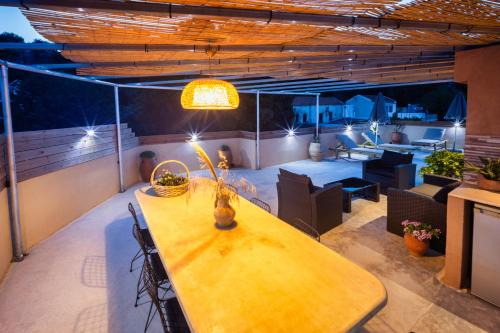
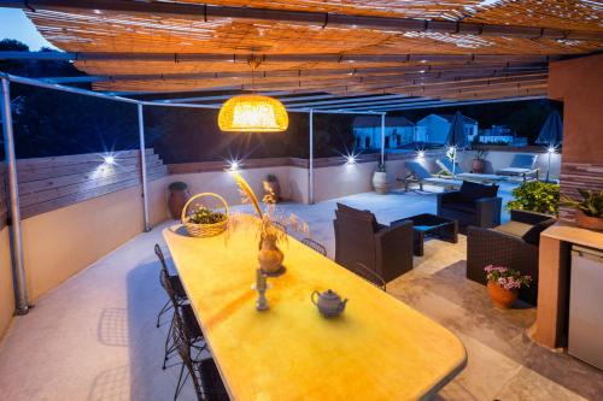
+ teapot (329, 301)
+ candle (262, 287)
